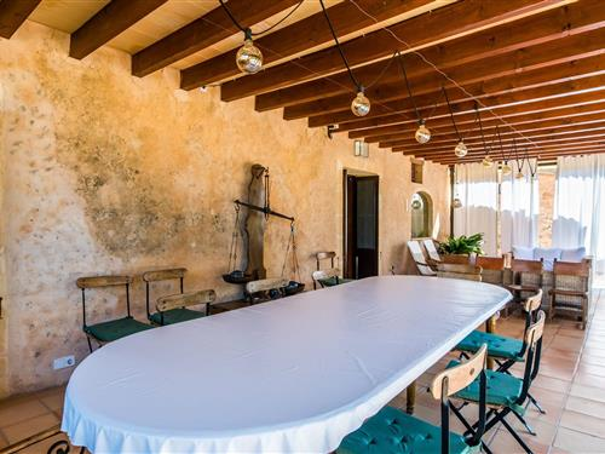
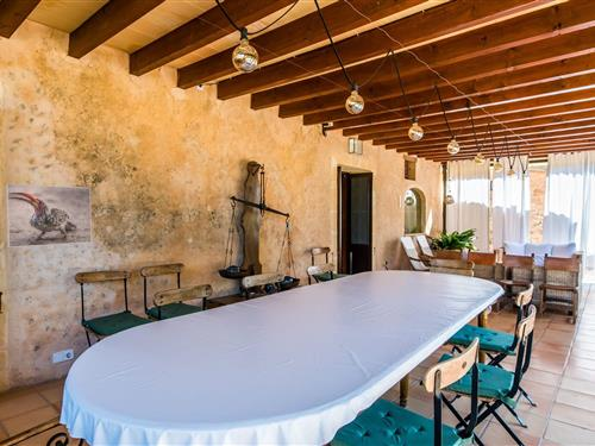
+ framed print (51, 215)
